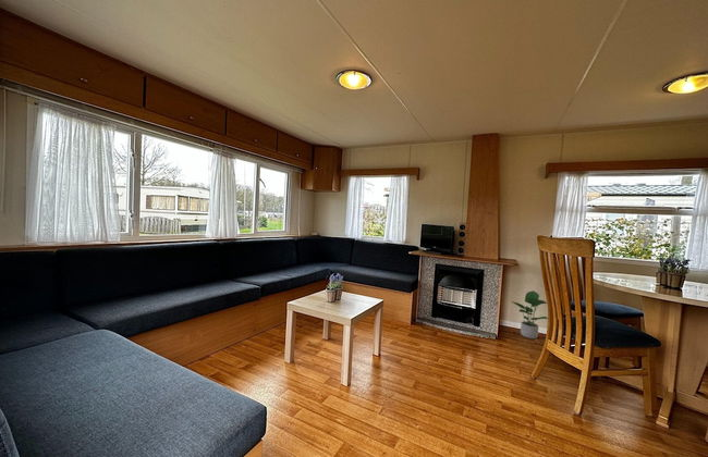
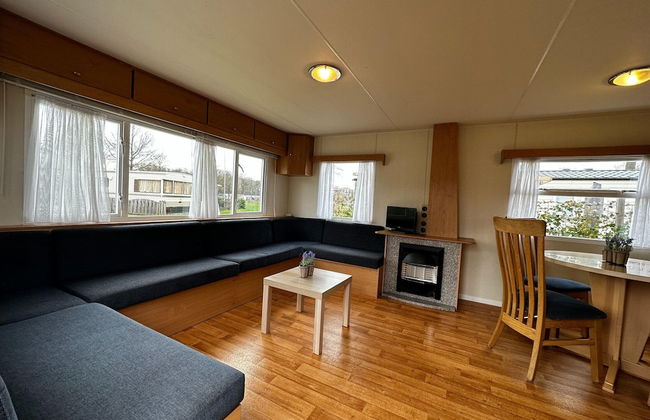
- potted plant (528, 314)
